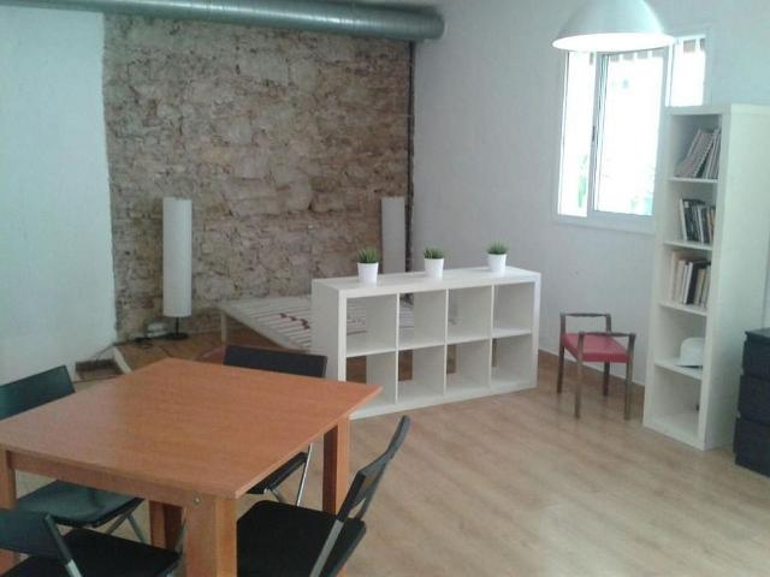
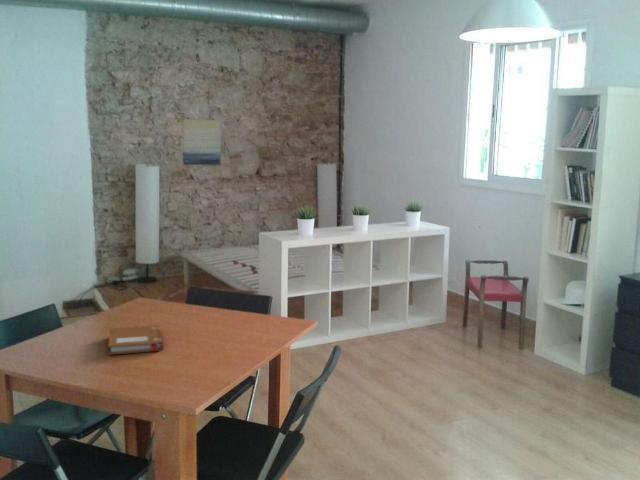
+ notebook (135, 339)
+ wall art (201, 142)
